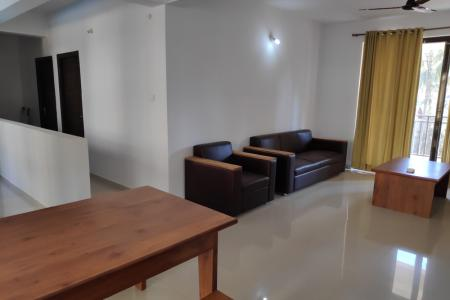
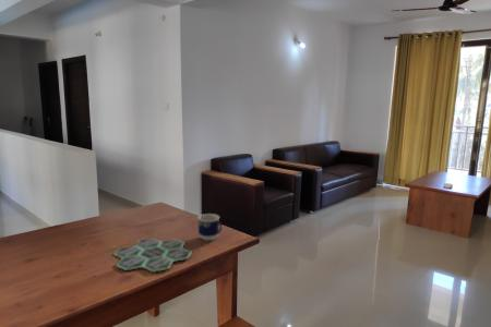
+ cup (211, 228)
+ board game (153, 252)
